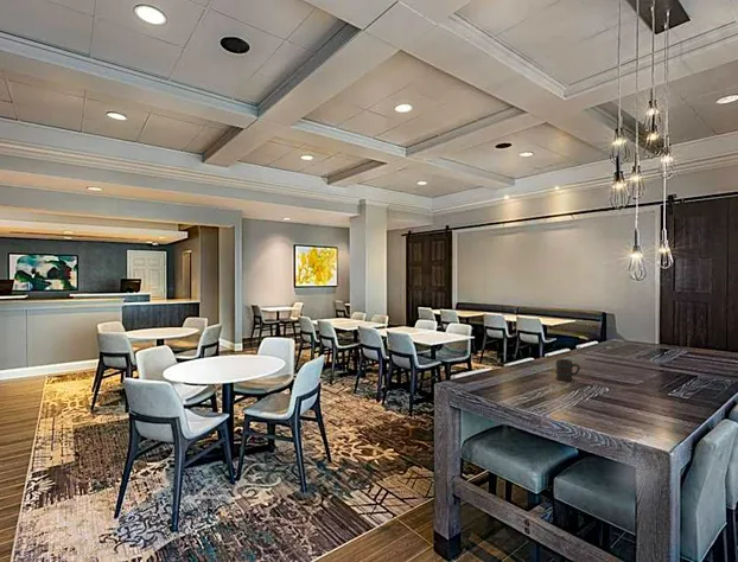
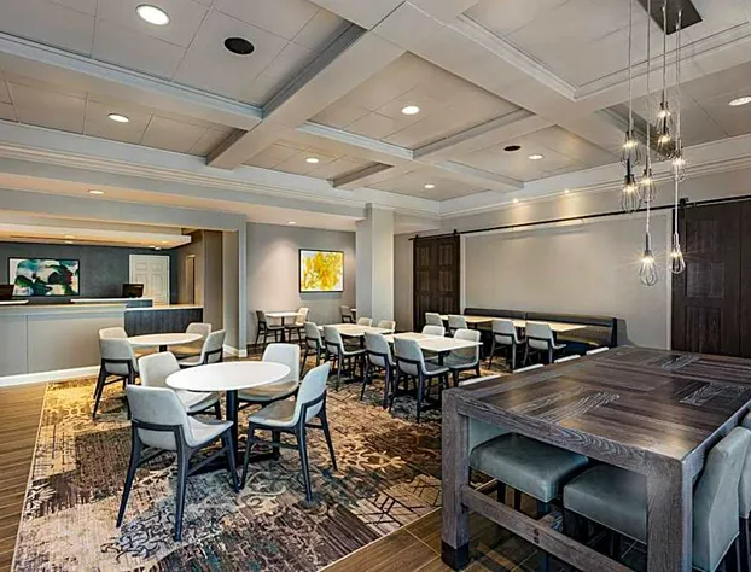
- mug (566, 370)
